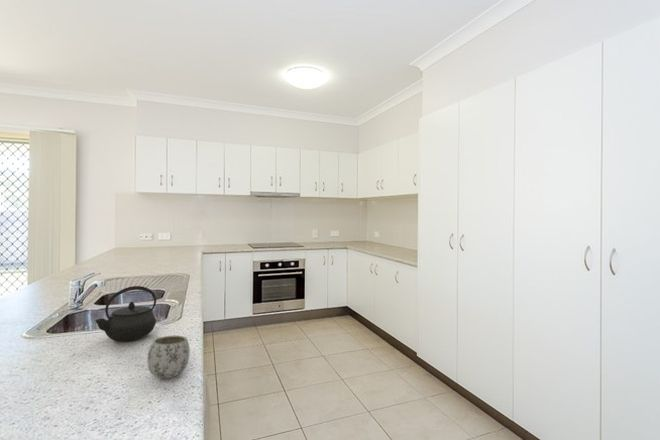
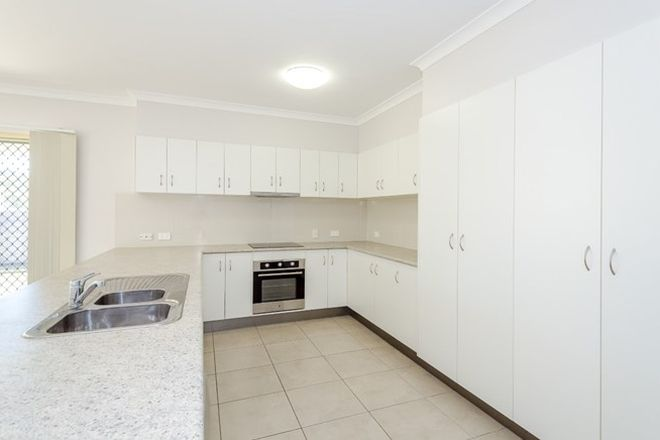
- kettle (127, 312)
- mug (165, 355)
